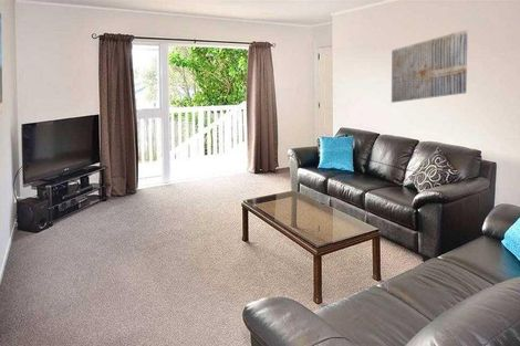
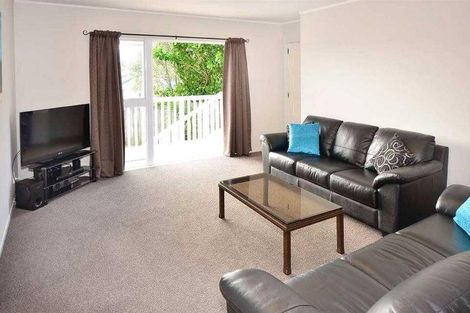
- wall art (425, 70)
